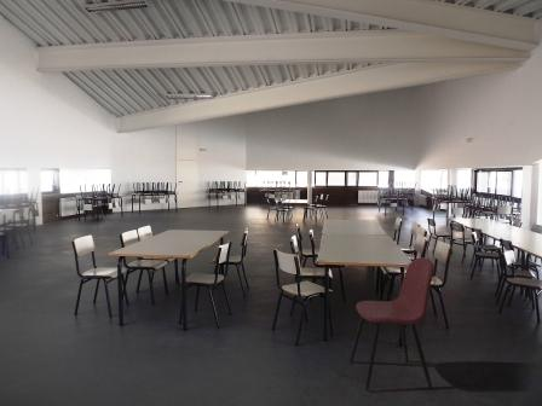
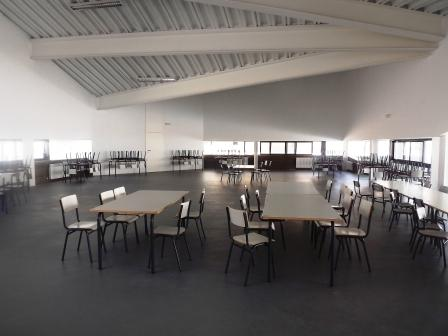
- dining chair (392, 317)
